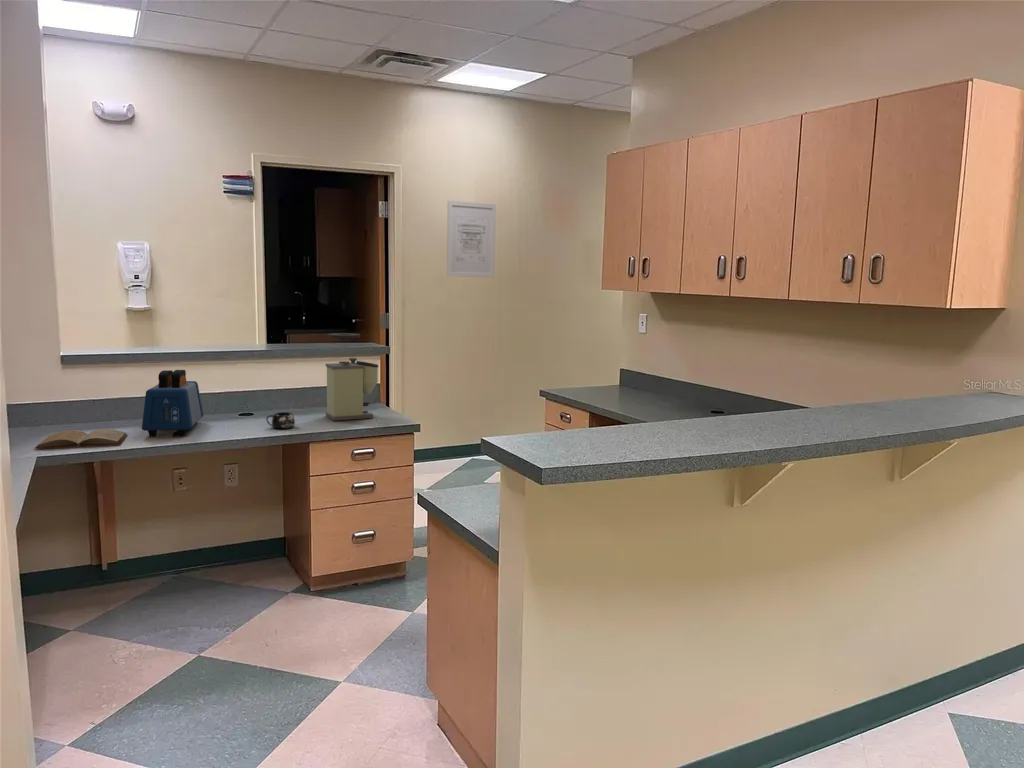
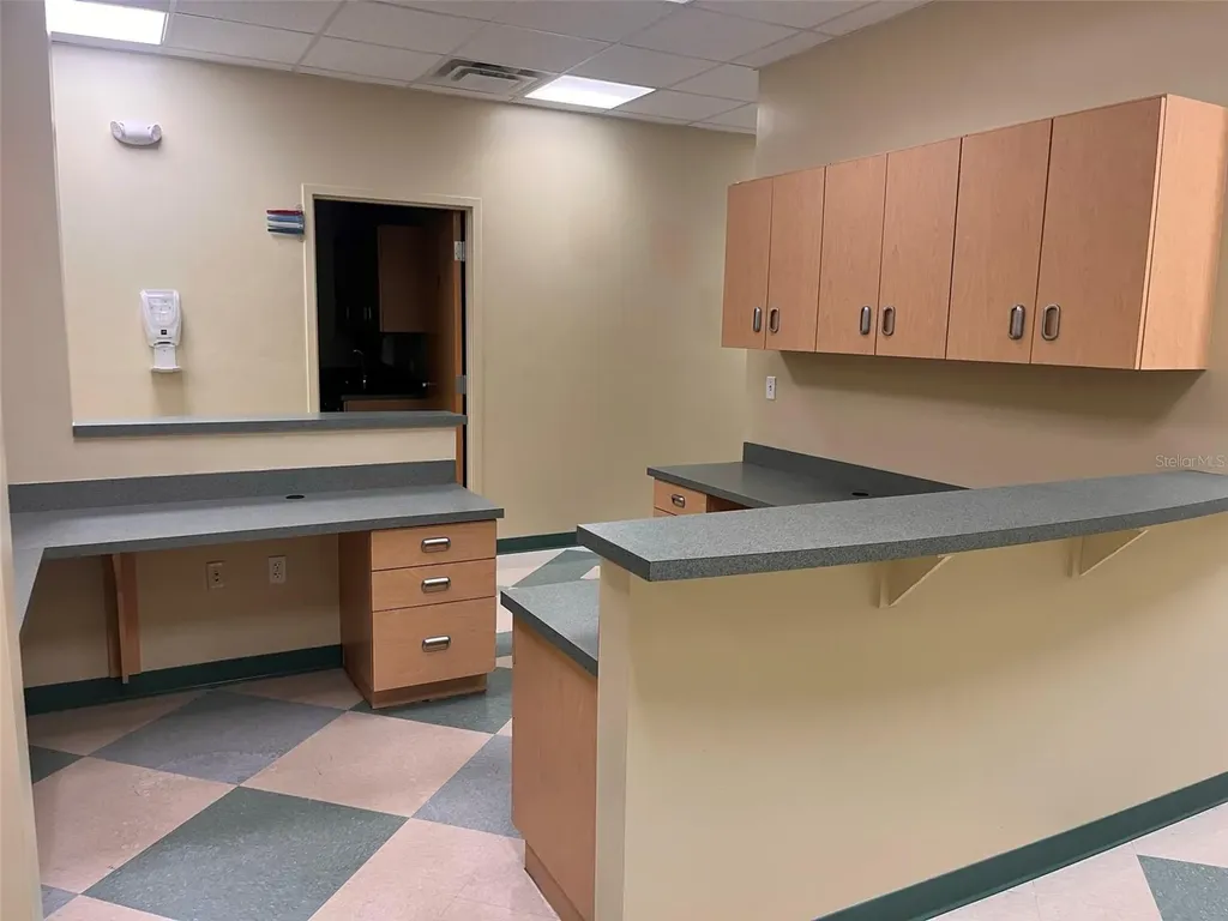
- book (83, 437)
- coffee grinder (349, 375)
- wall art (471, 240)
- mug (280, 420)
- toaster (173, 400)
